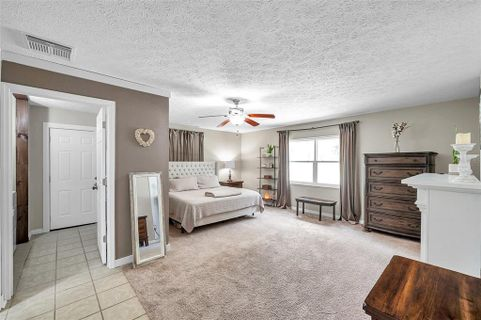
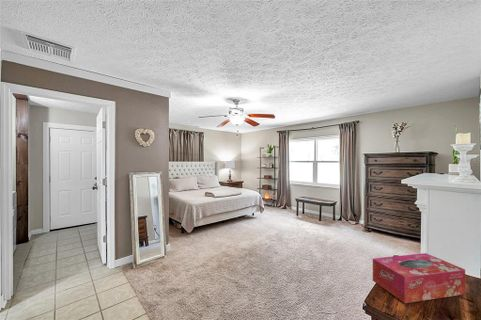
+ tissue box (416, 275)
